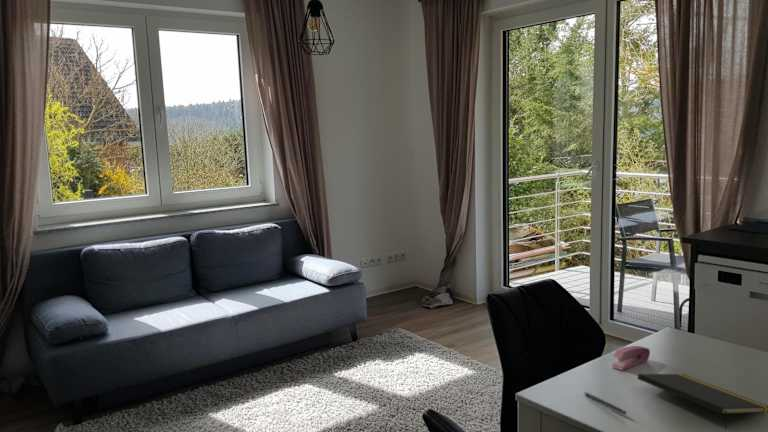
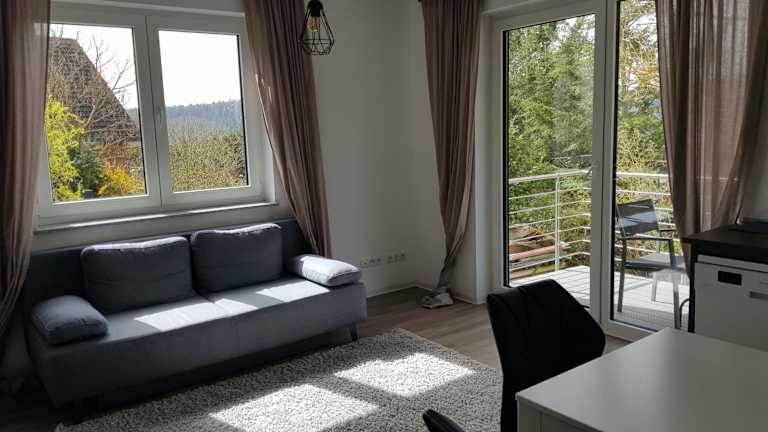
- pen (603, 402)
- stapler (631, 355)
- notepad (700, 392)
